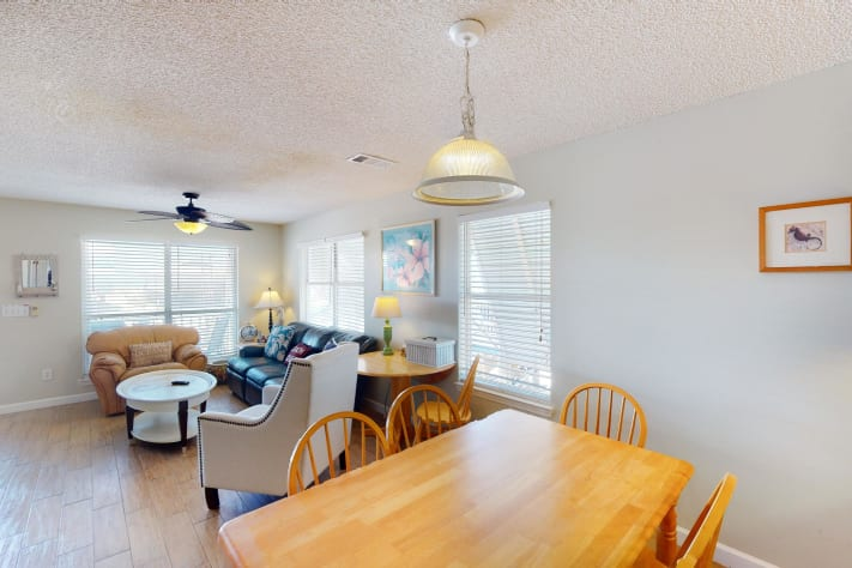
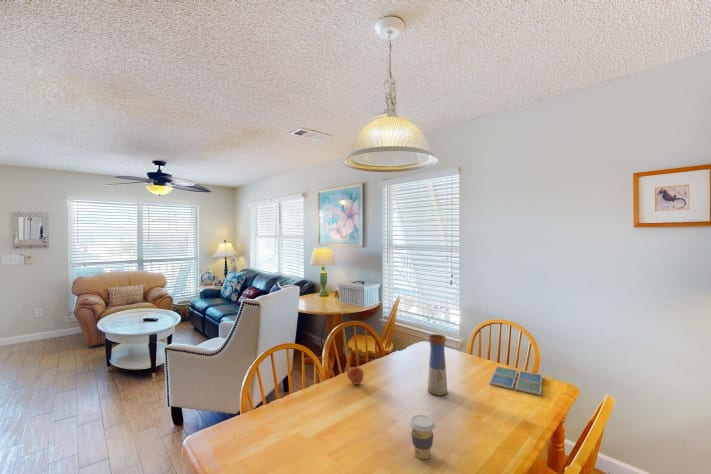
+ drink coaster (515, 379)
+ vase (437, 363)
+ coffee cup (422, 437)
+ apple (355, 374)
